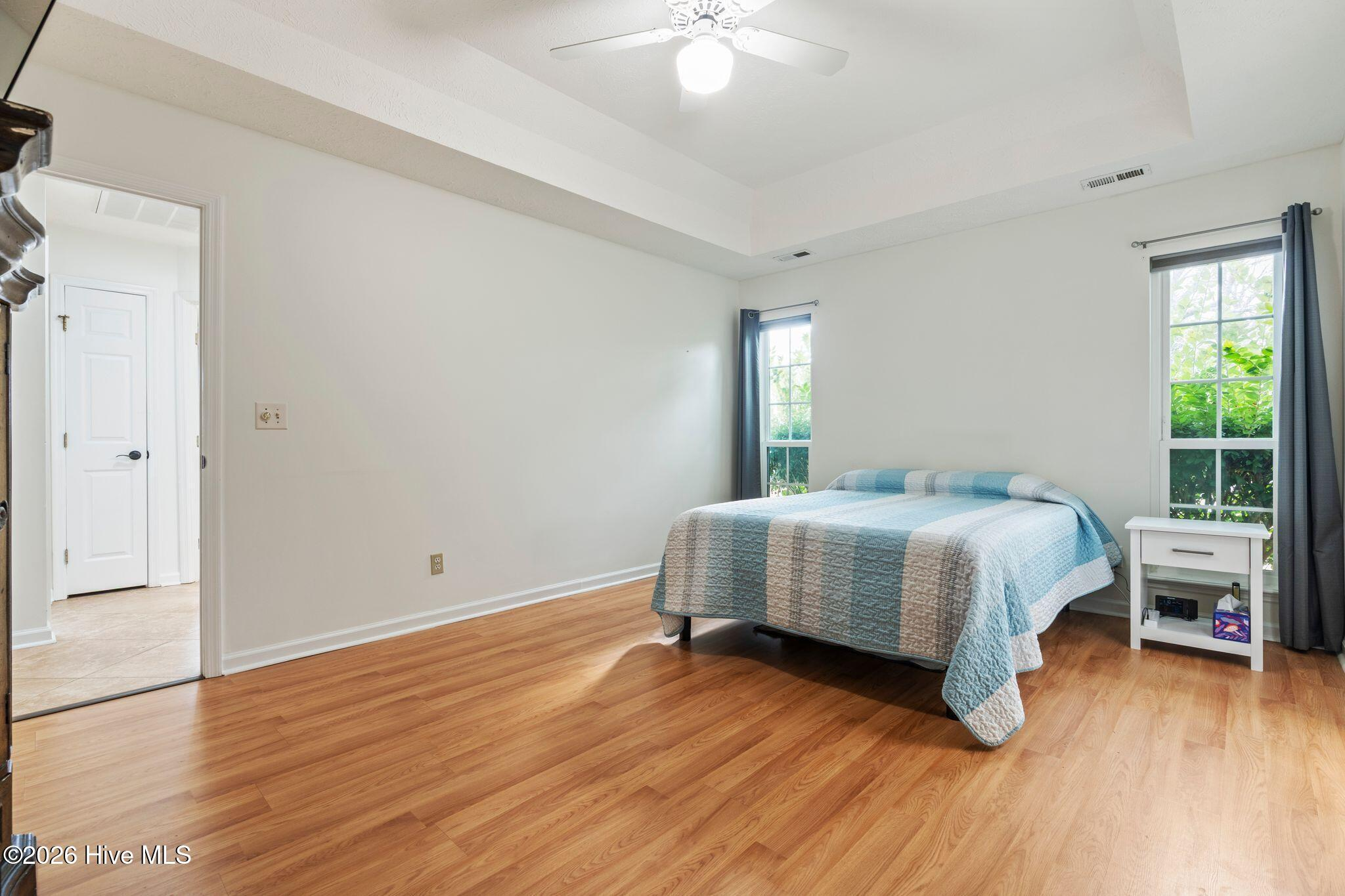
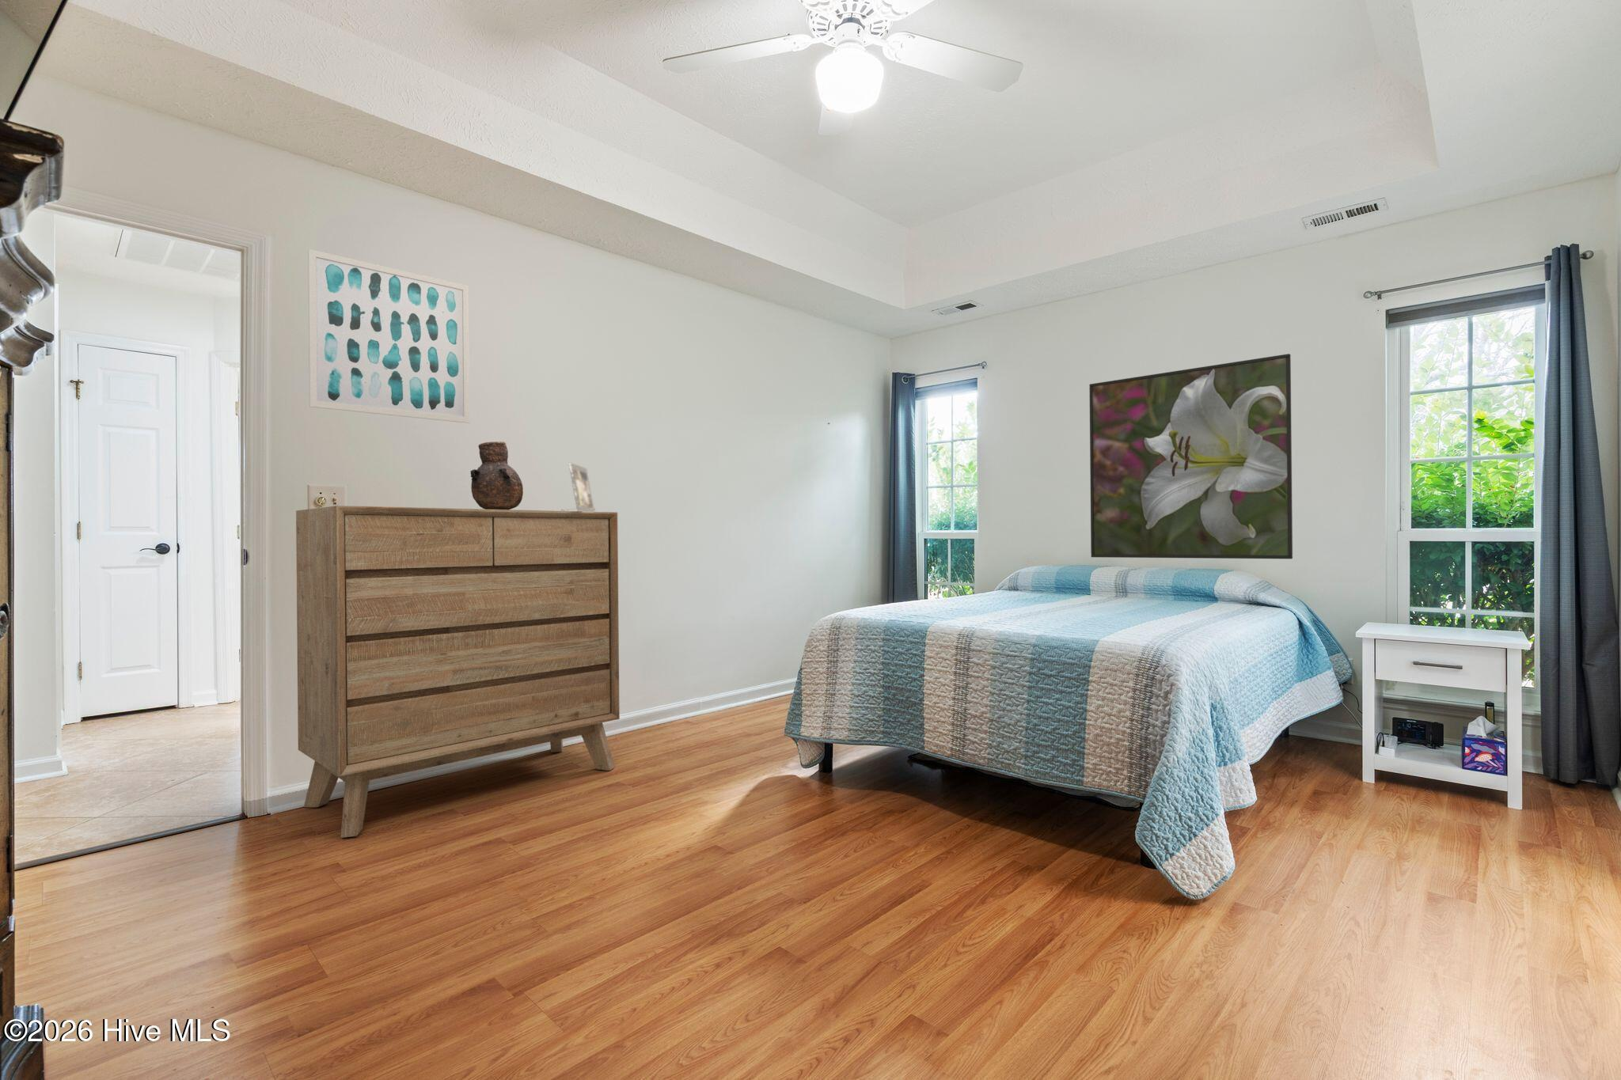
+ photo frame (577, 488)
+ dresser (469, 648)
+ wall art (394, 342)
+ vase (497, 476)
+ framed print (1182, 464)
